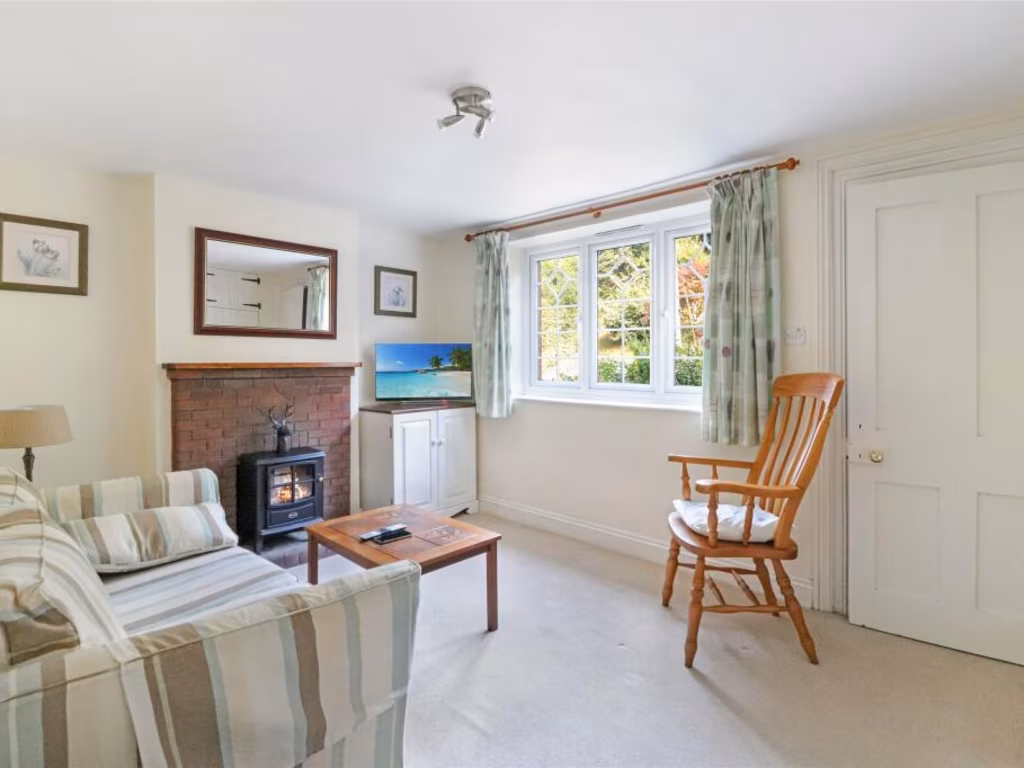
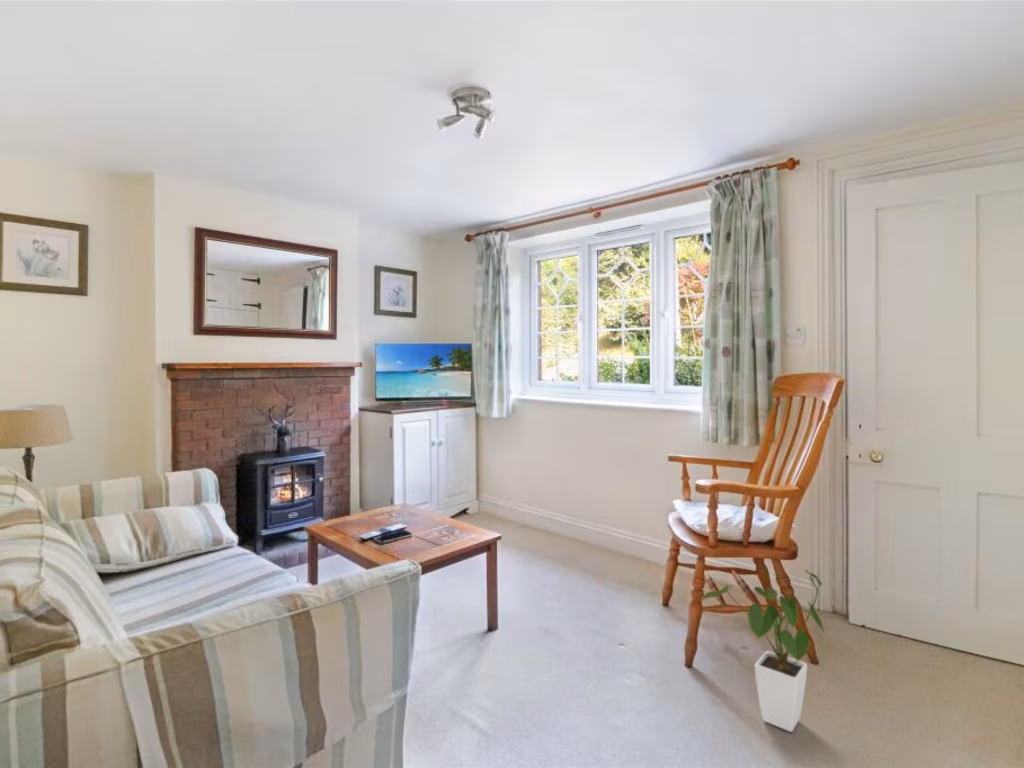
+ house plant (770, 644)
